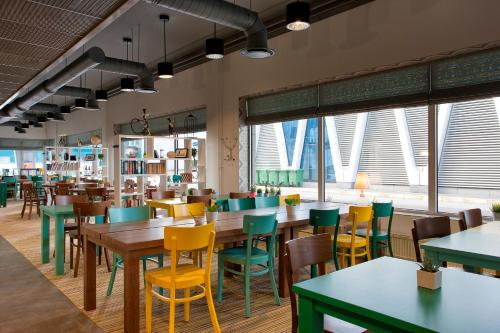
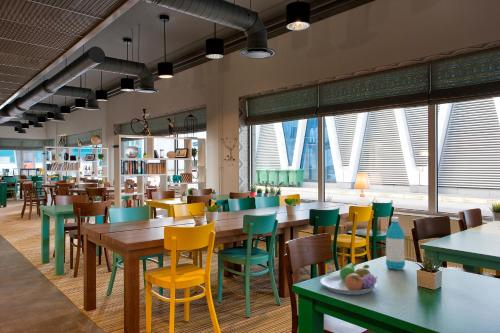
+ water bottle (395, 242)
+ fruit bowl (349, 276)
